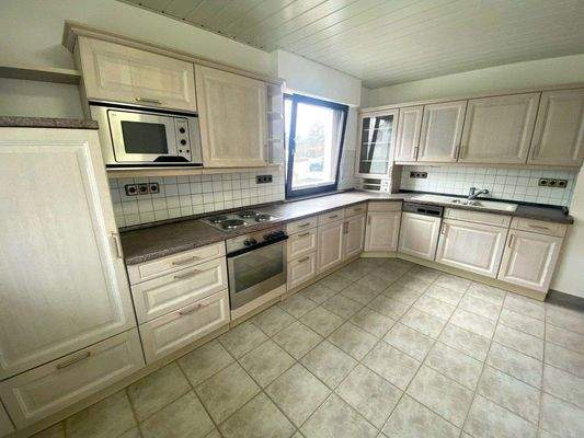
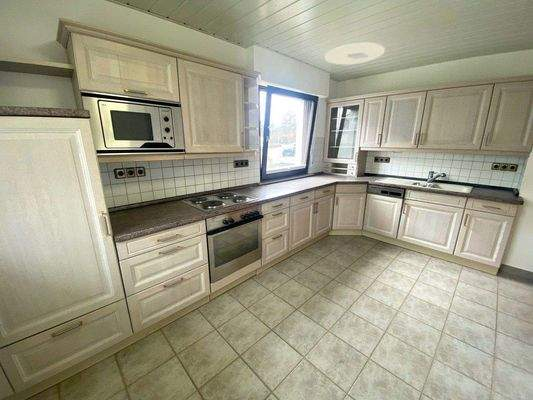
+ ceiling light (353, 52)
